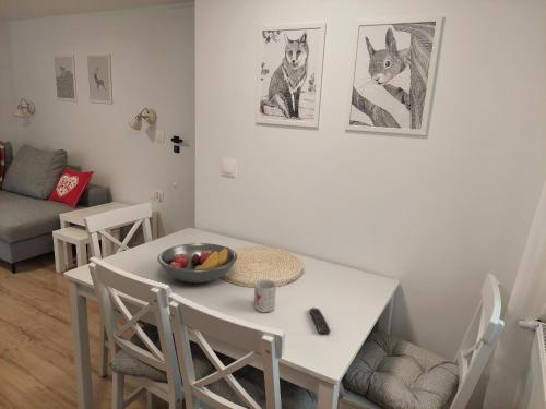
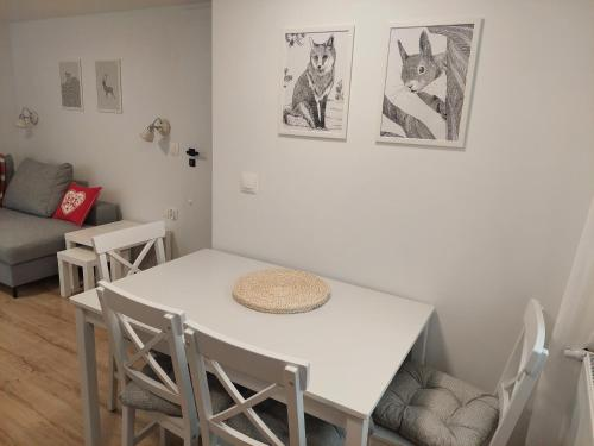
- fruit bowl (198, 263)
- mug (263, 293)
- remote control (318, 318)
